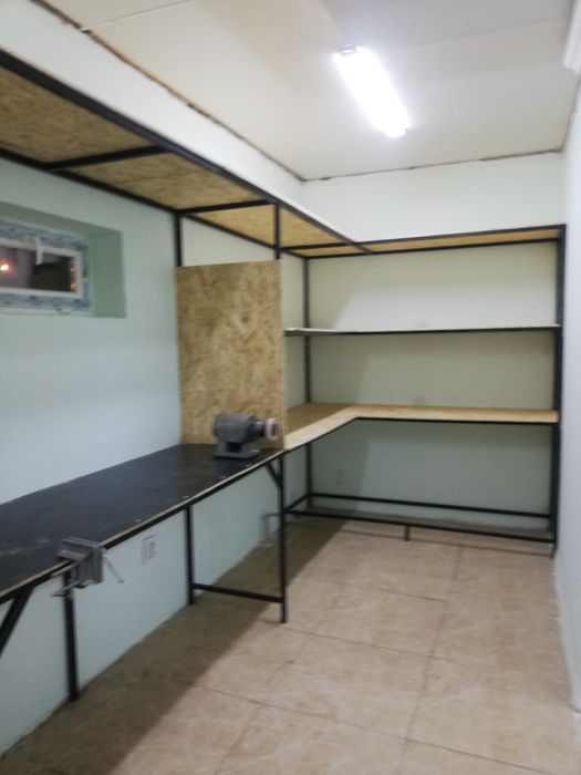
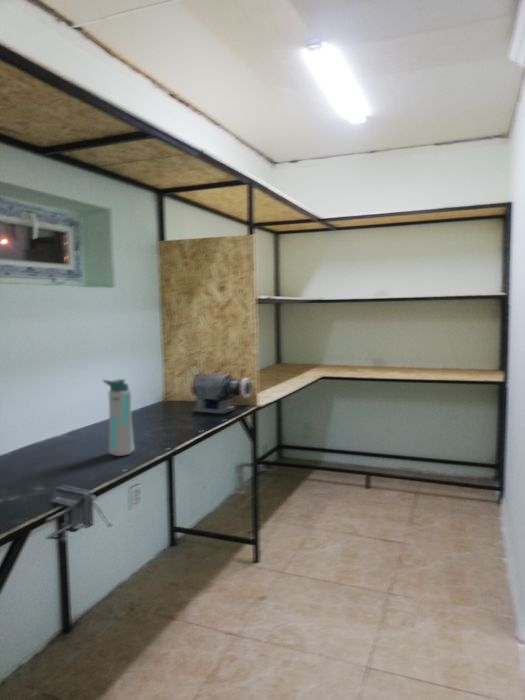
+ water bottle (119, 416)
